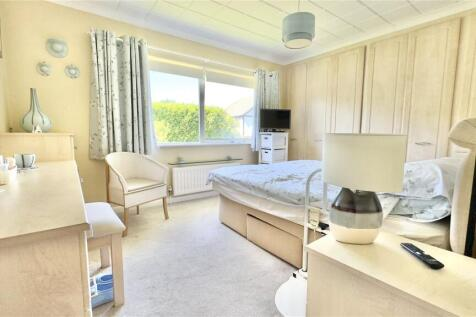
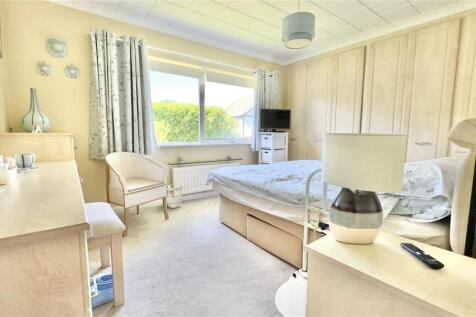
+ wastebasket (174, 196)
